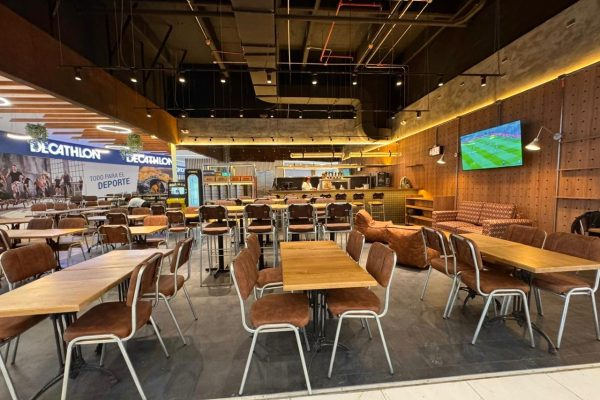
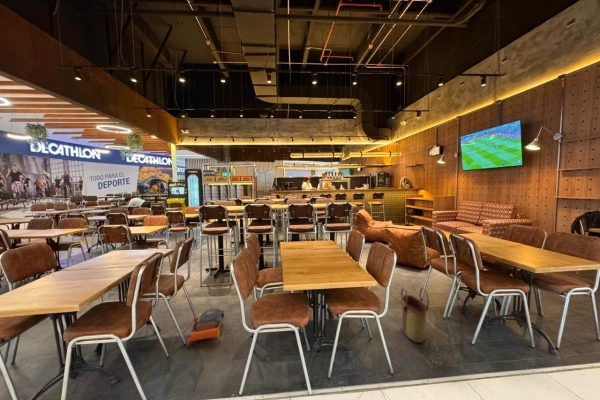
+ backpack (212, 325)
+ shopping bag (413, 311)
